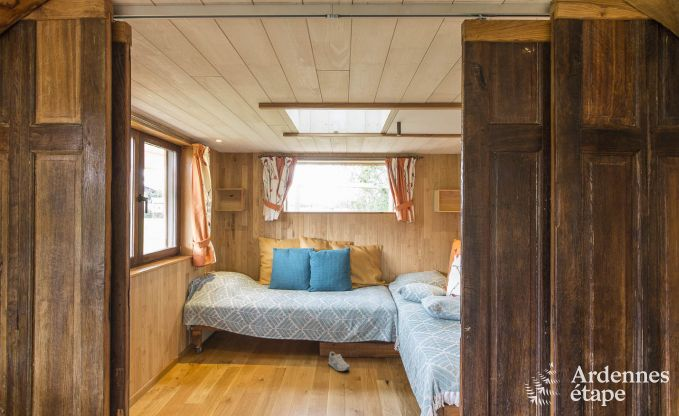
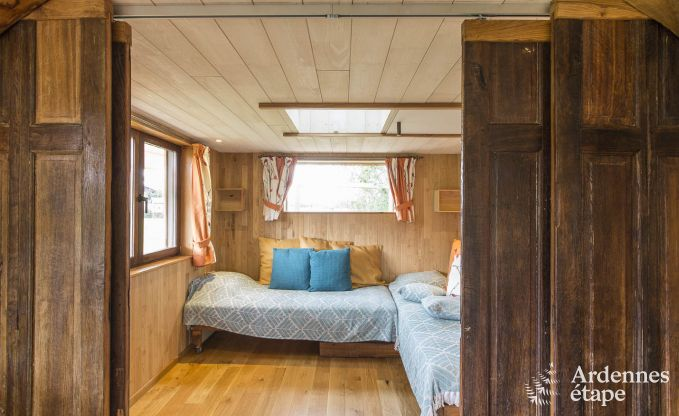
- sneaker (338, 361)
